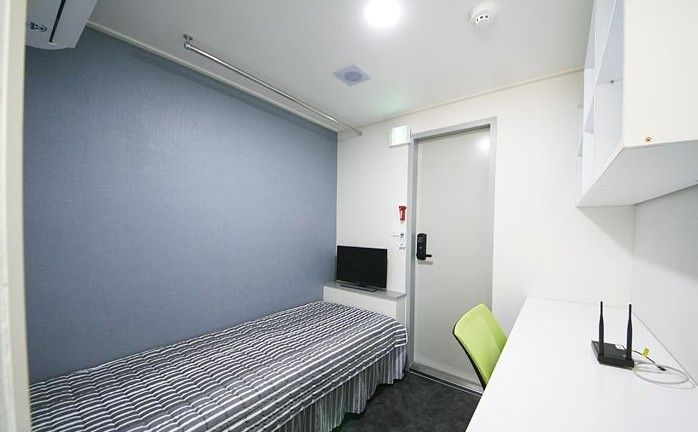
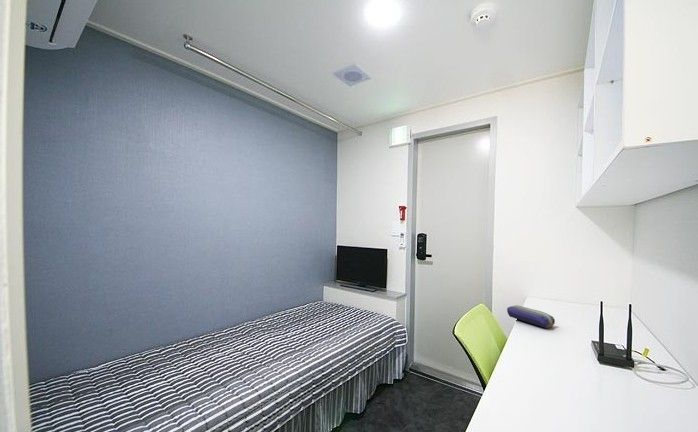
+ pencil case (529, 315)
